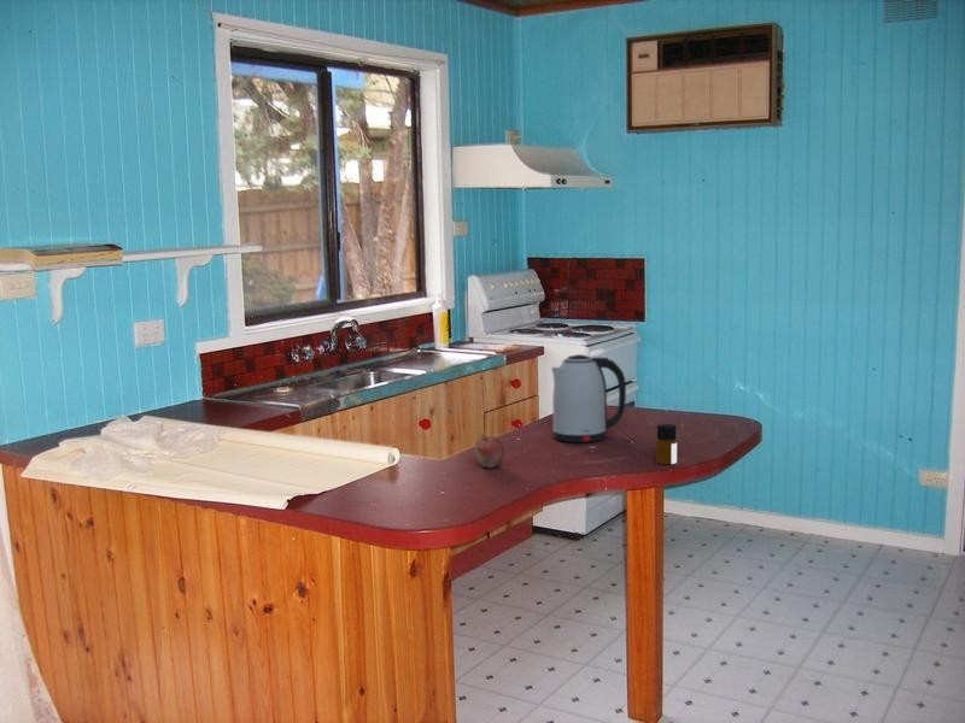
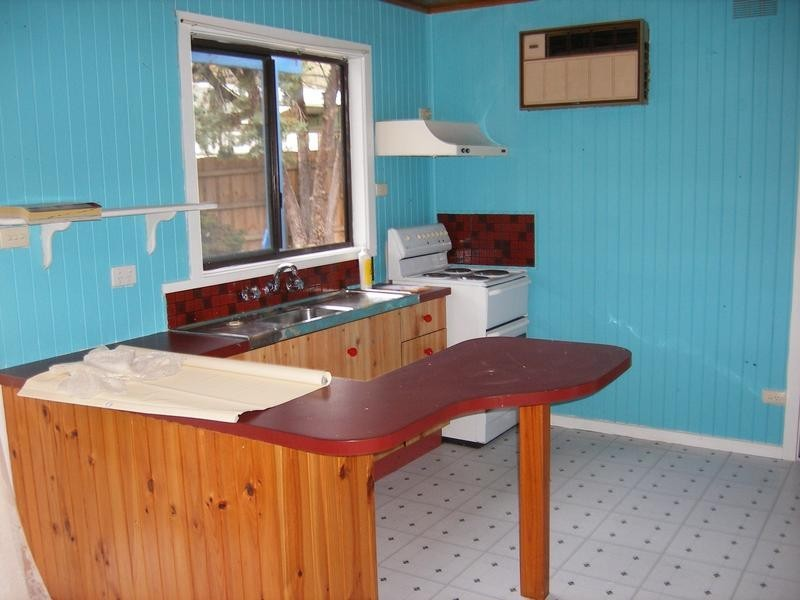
- kettle (589, 395)
- bottle (666, 443)
- fruit (489, 449)
